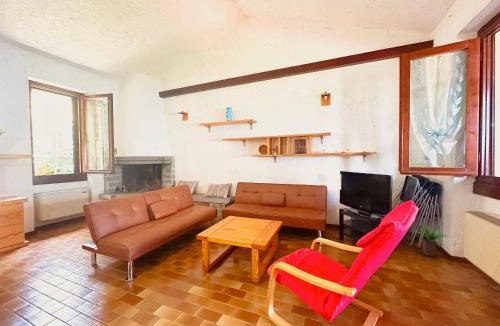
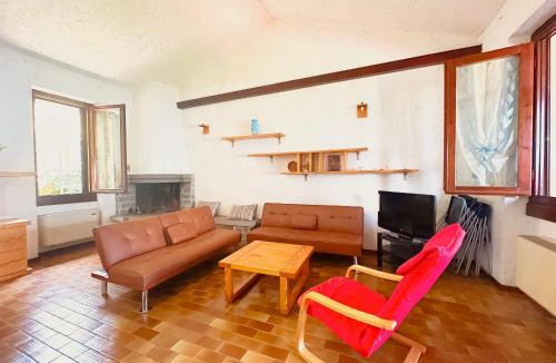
- potted plant (432, 239)
